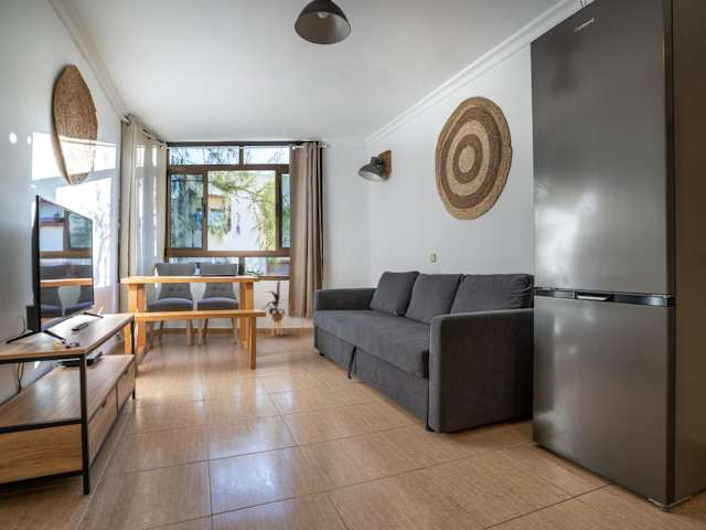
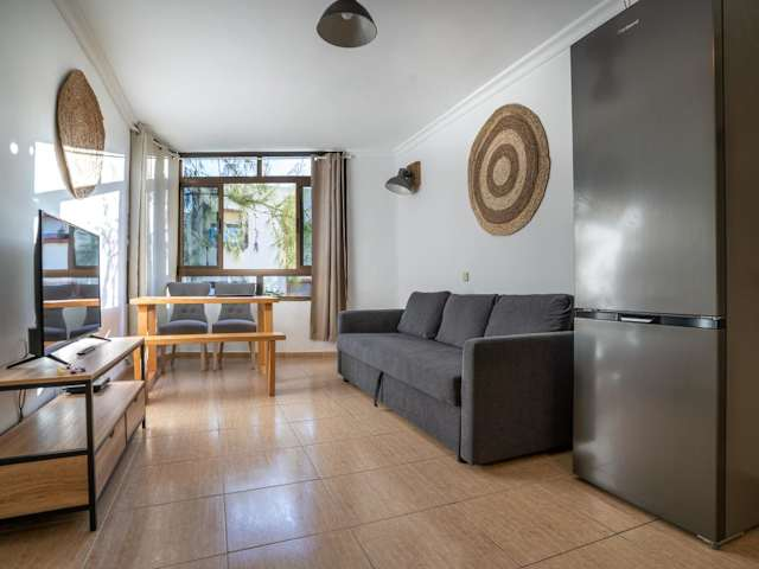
- house plant (274, 308)
